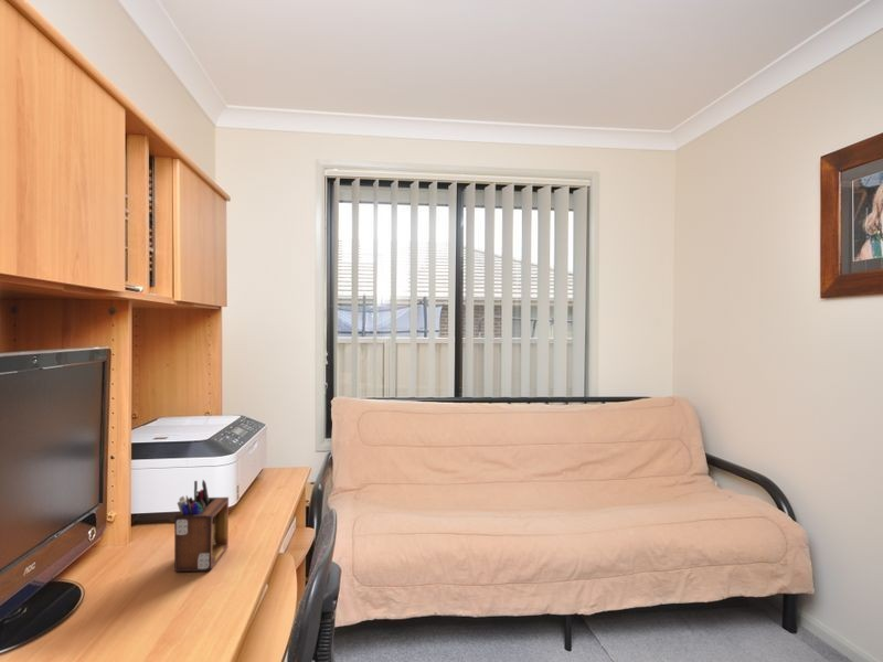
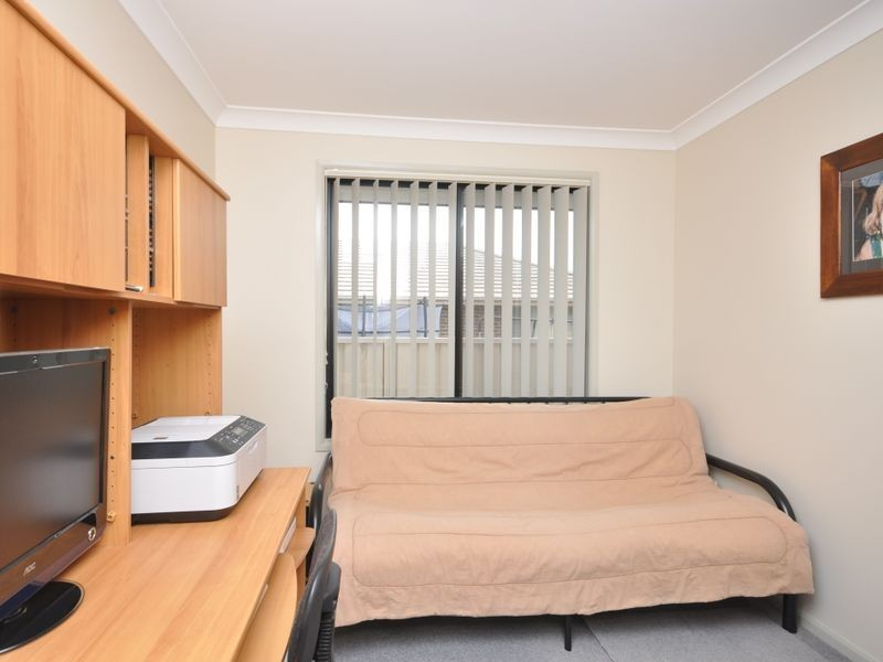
- desk organizer (202, 522)
